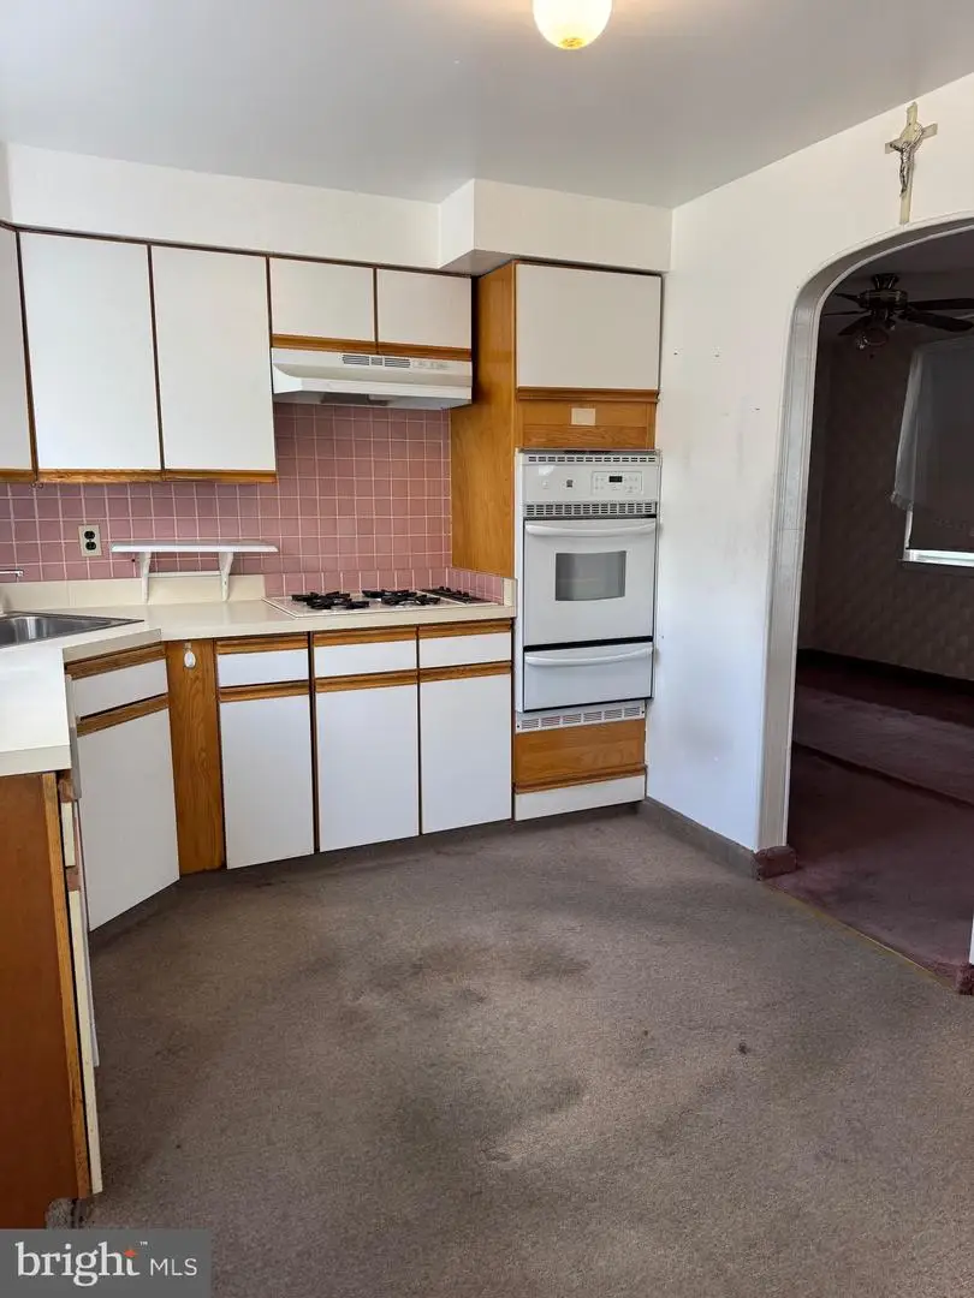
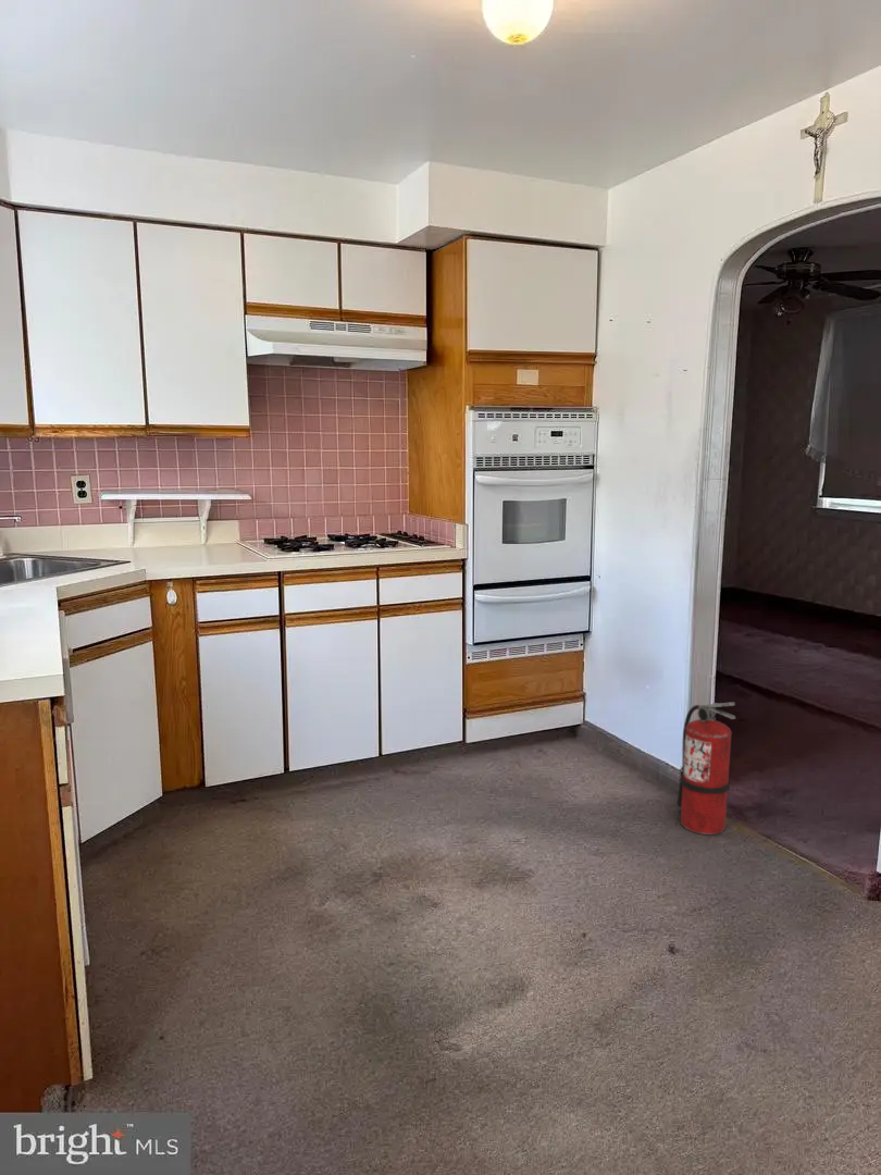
+ fire extinguisher (705, 759)
